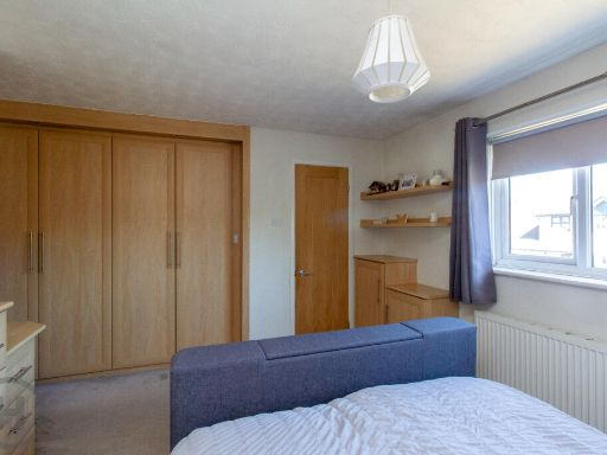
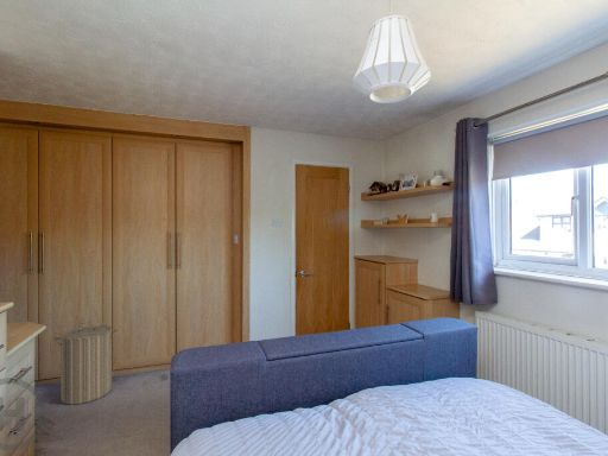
+ laundry hamper (87, 357)
